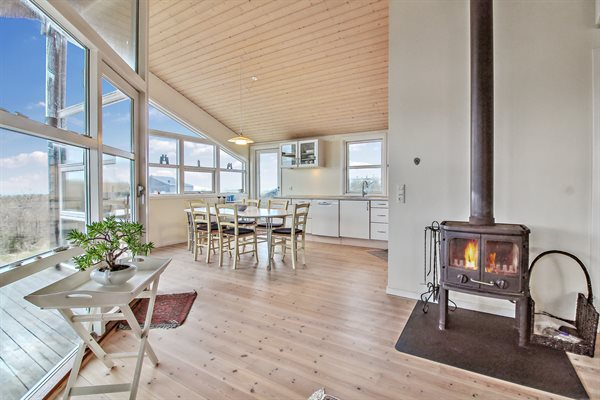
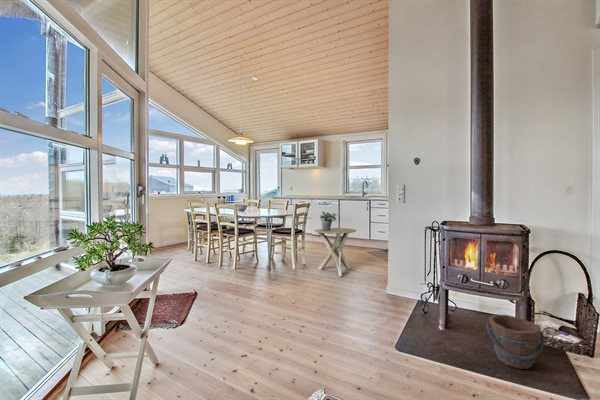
+ potted plant (328, 220)
+ side table (335, 250)
+ bucket (513, 341)
